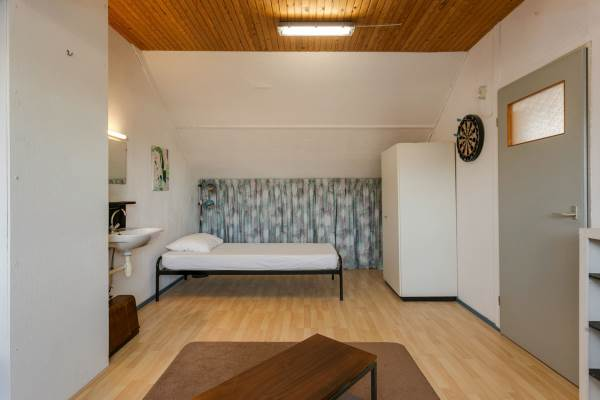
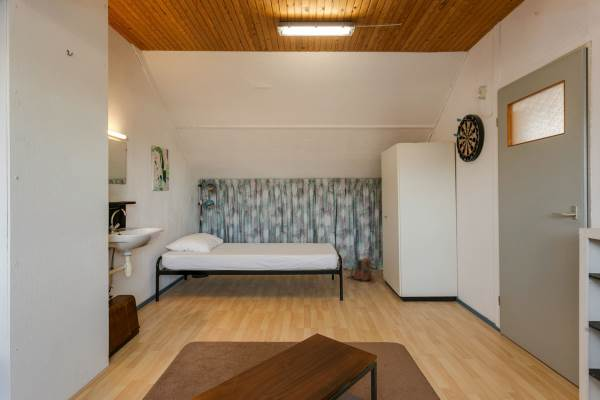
+ backpack (361, 268)
